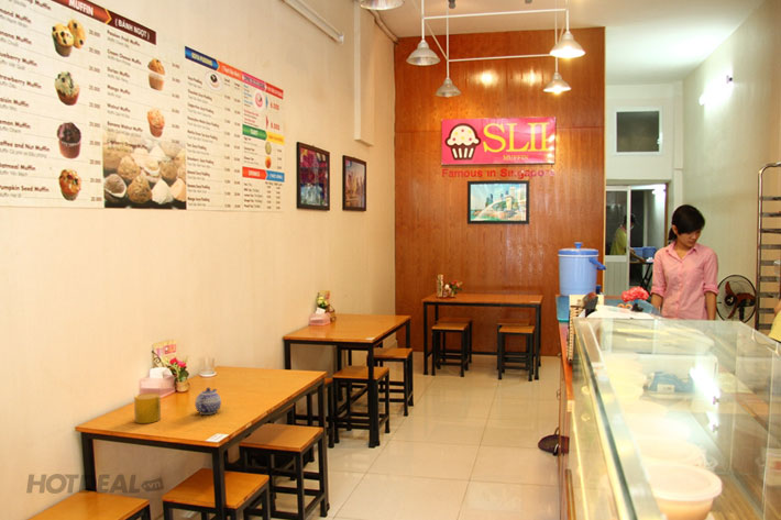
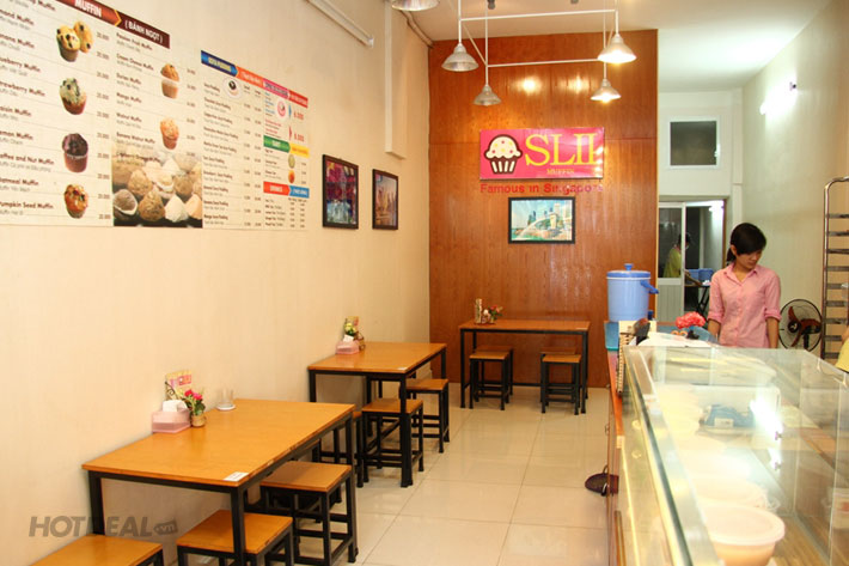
- teapot (208, 399)
- cup (147, 407)
